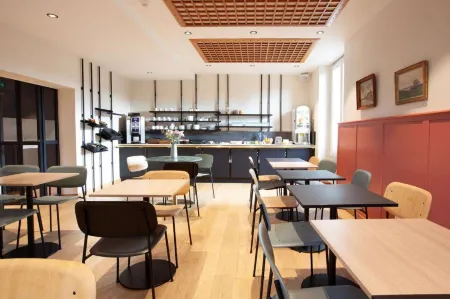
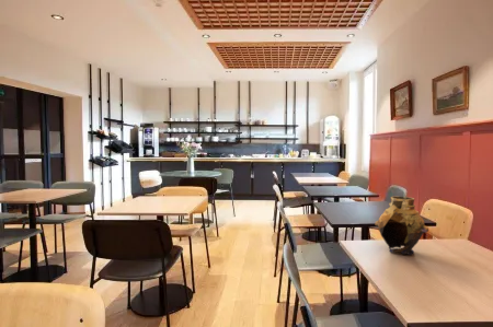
+ vase (401, 223)
